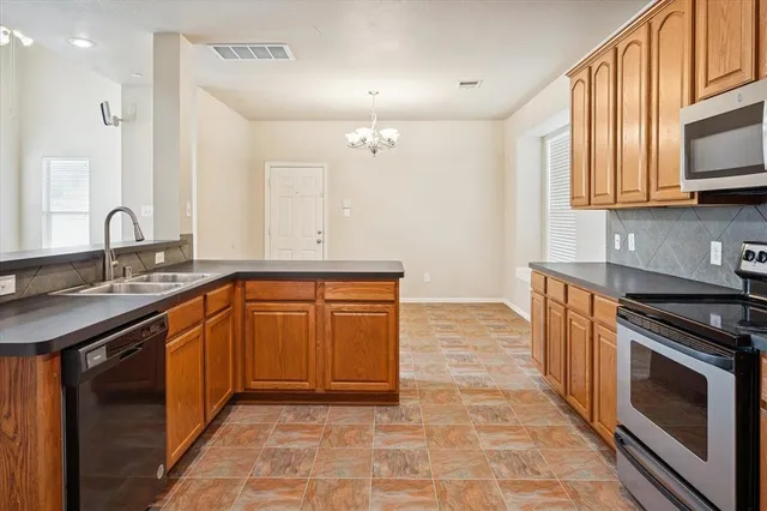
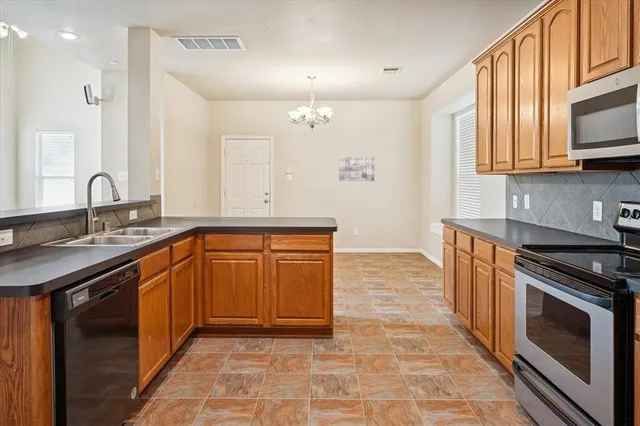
+ wall art (356, 169)
